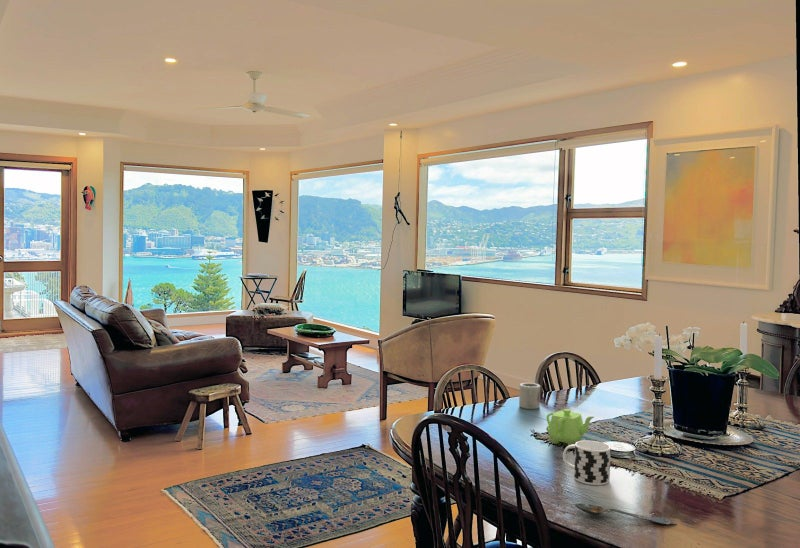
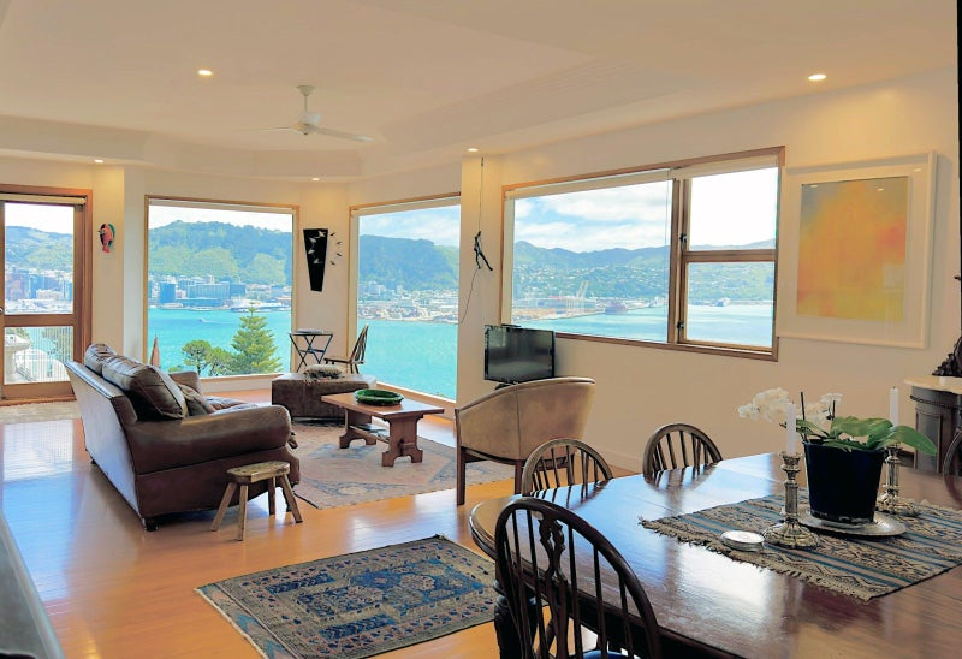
- cup (586, 461)
- cup (529, 396)
- teapot (570, 426)
- spoon (624, 513)
